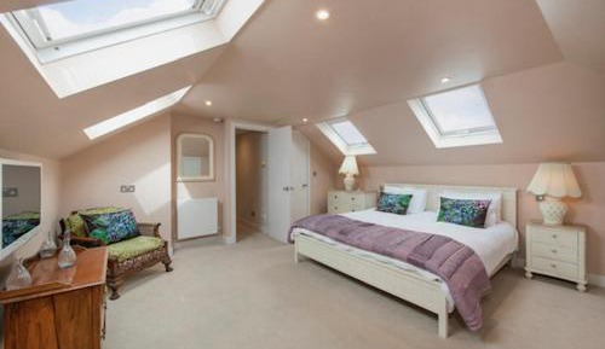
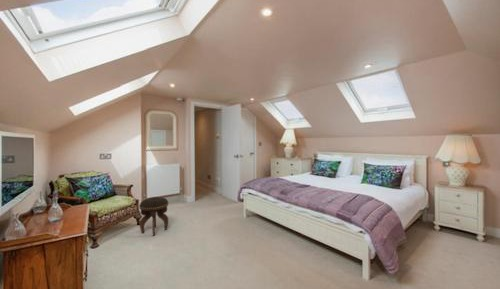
+ footstool (154, 215)
